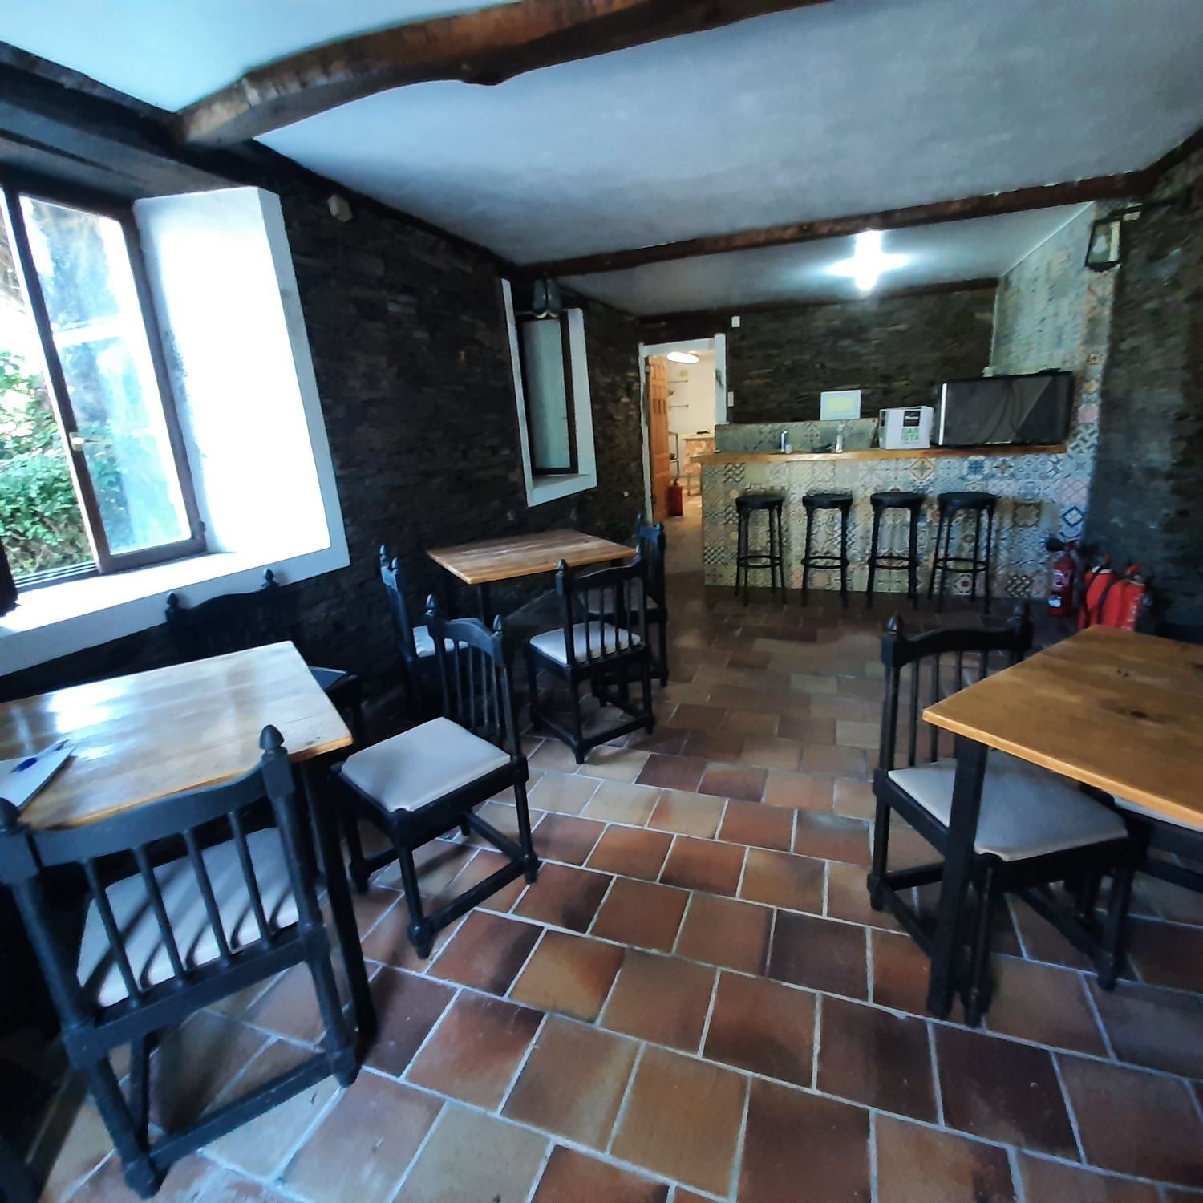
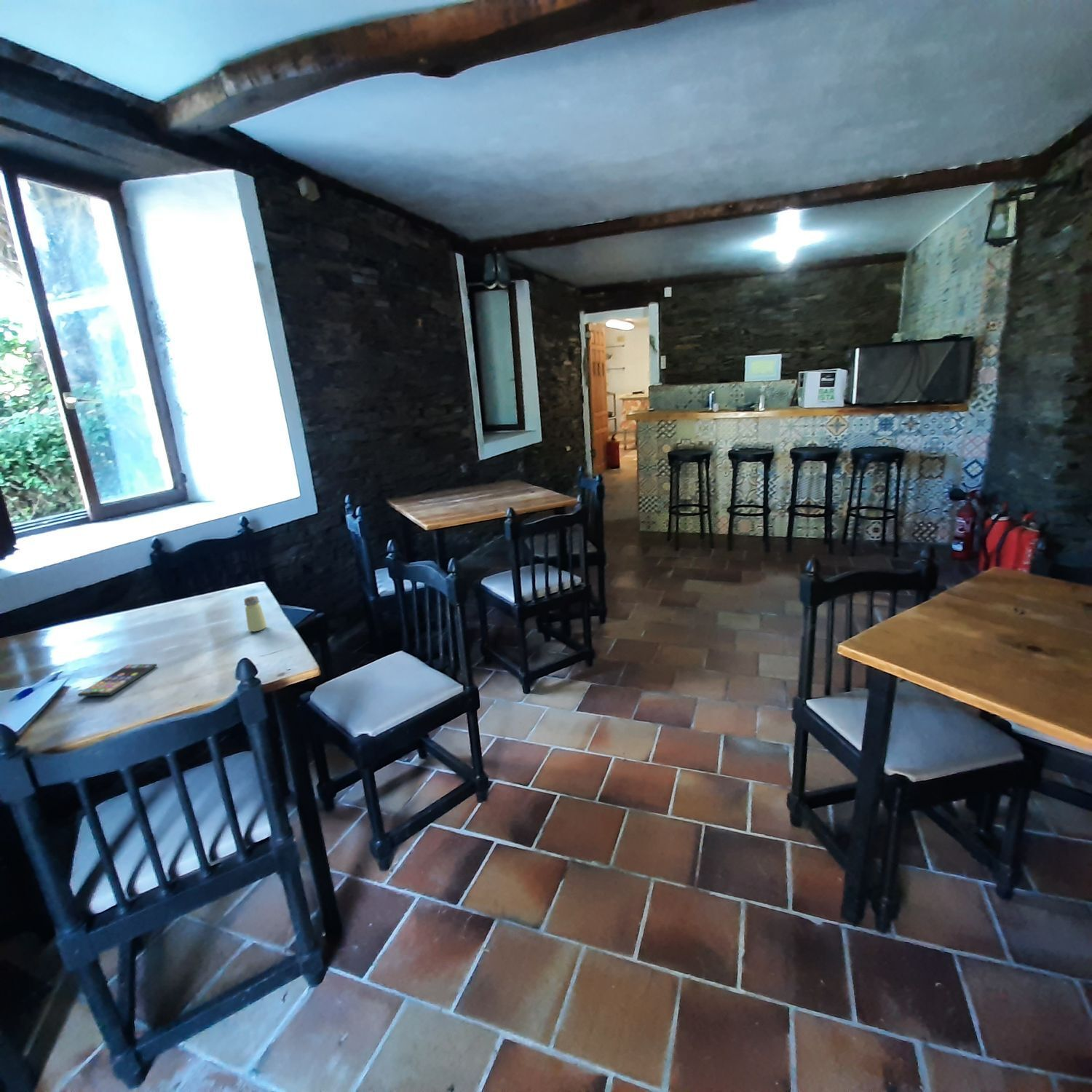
+ saltshaker (254, 613)
+ smartphone (119, 678)
